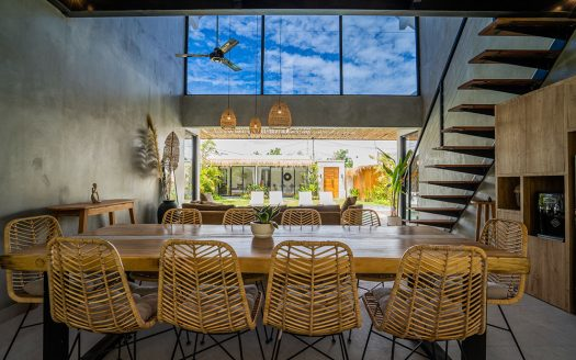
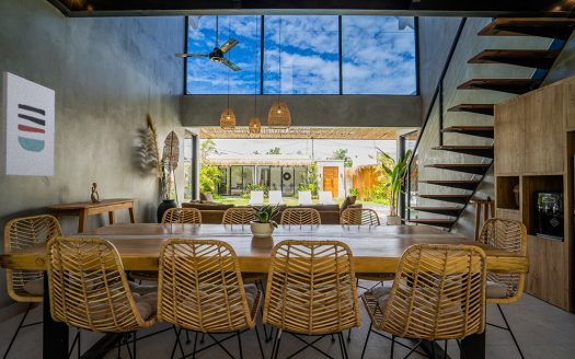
+ wall art (31, 128)
